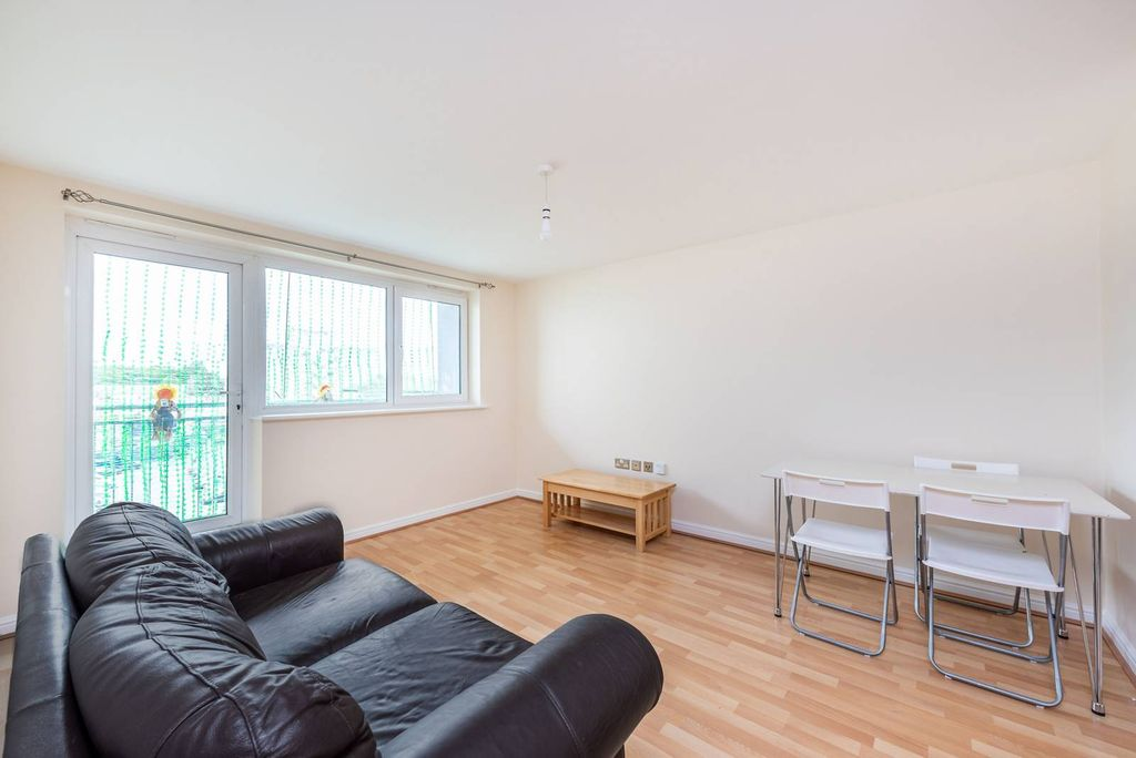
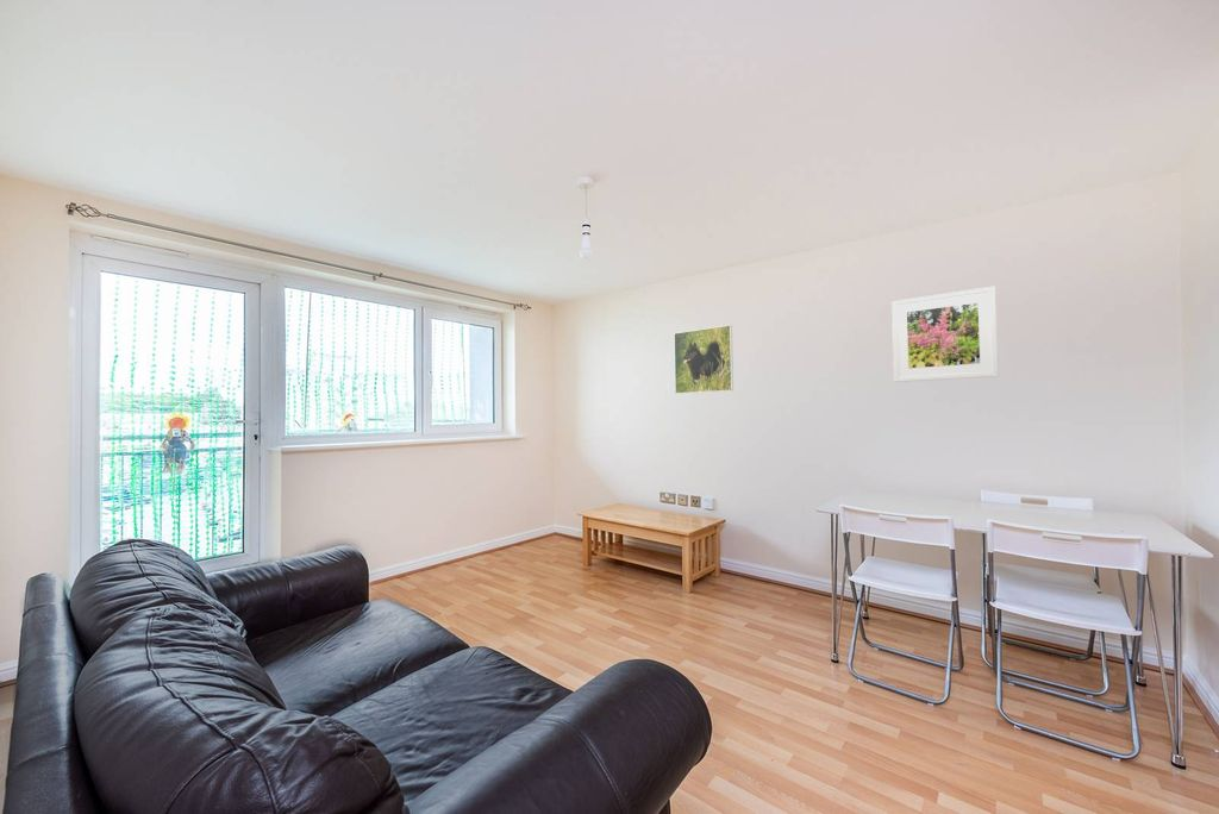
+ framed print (942, 337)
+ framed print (702, 361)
